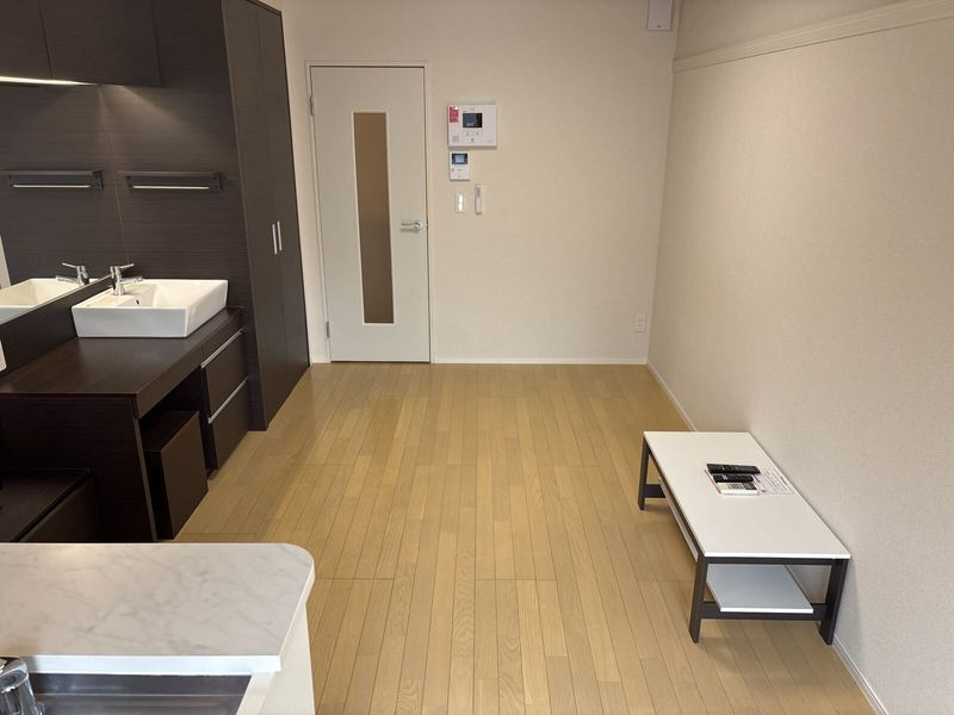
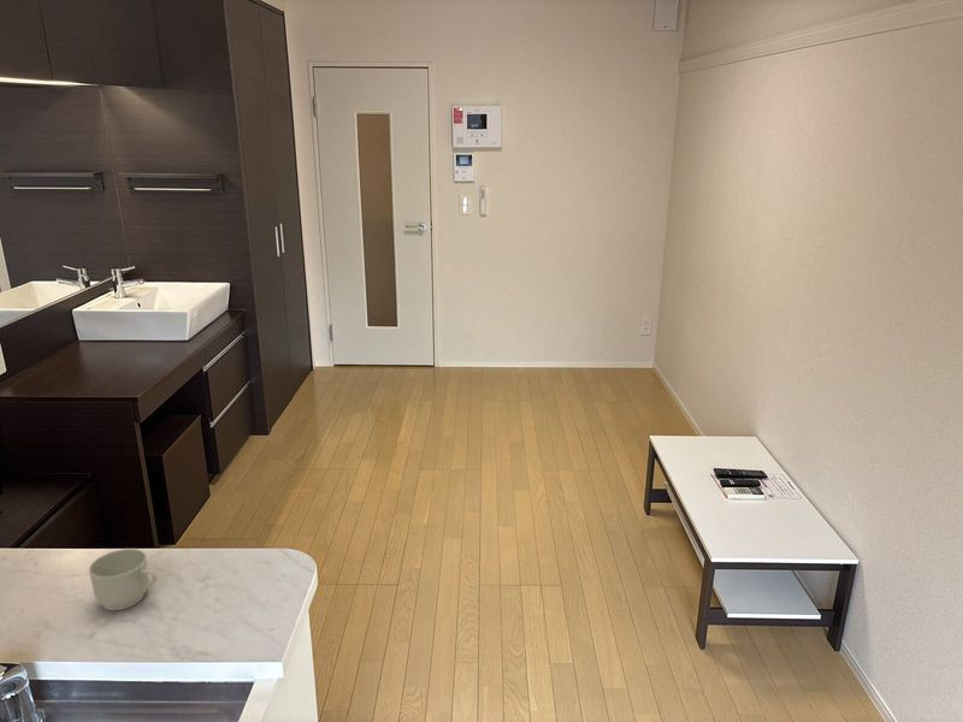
+ mug (126, 581)
